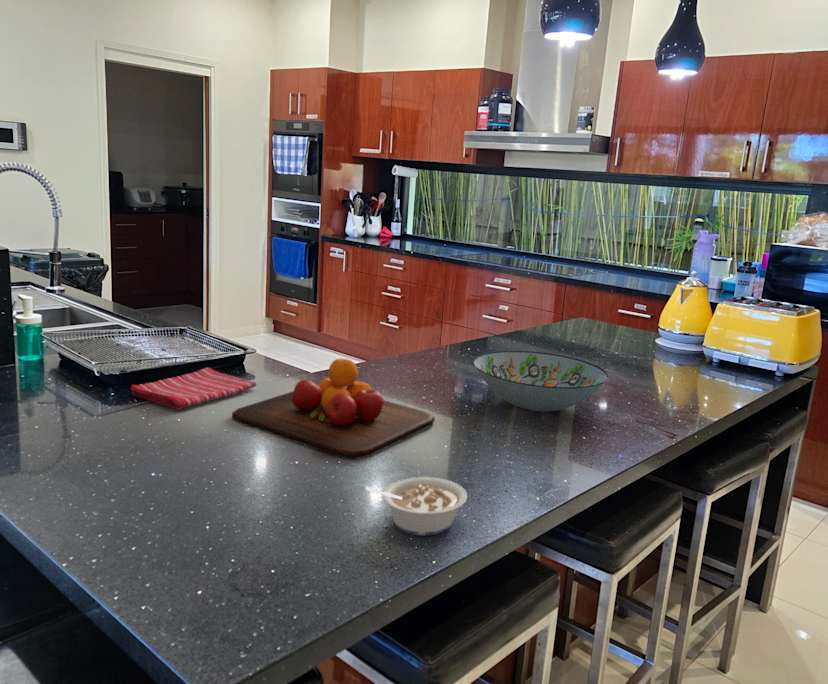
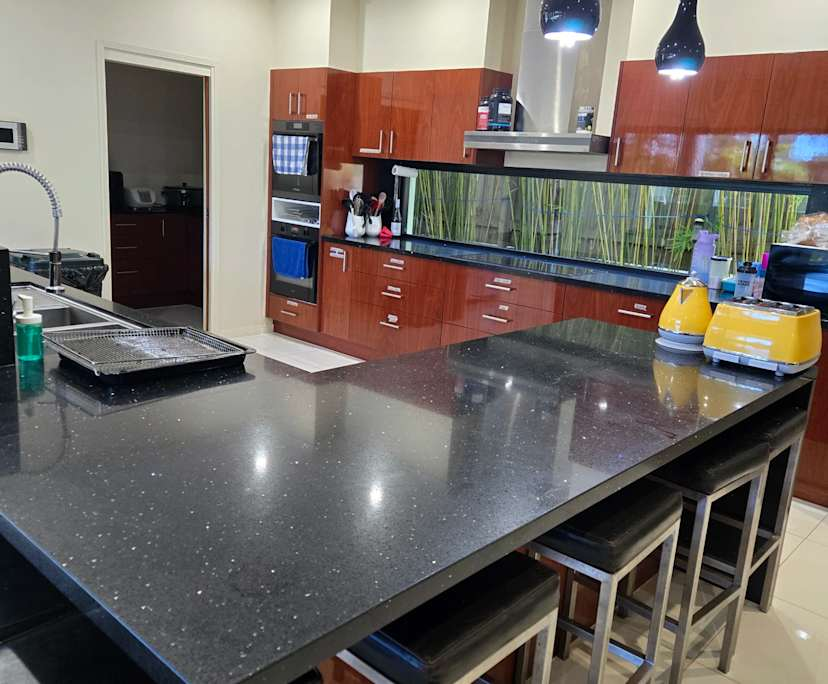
- chopping board (336, 392)
- dish towel (194, 386)
- decorative bowl (537, 387)
- legume (421, 506)
